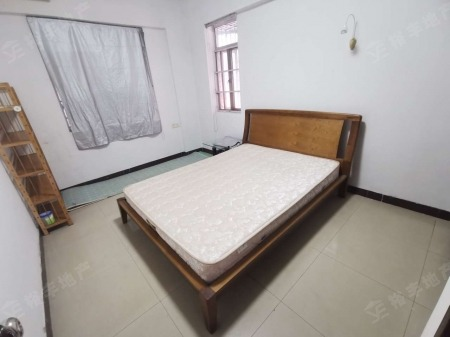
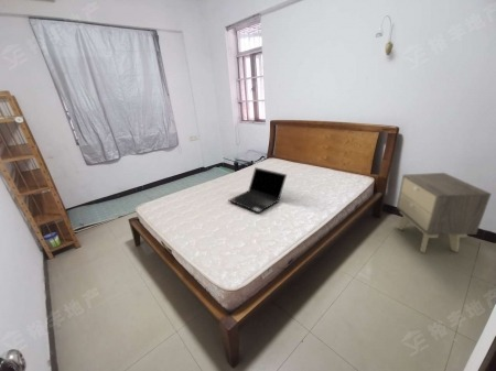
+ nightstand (432, 211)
+ laptop computer (256, 188)
